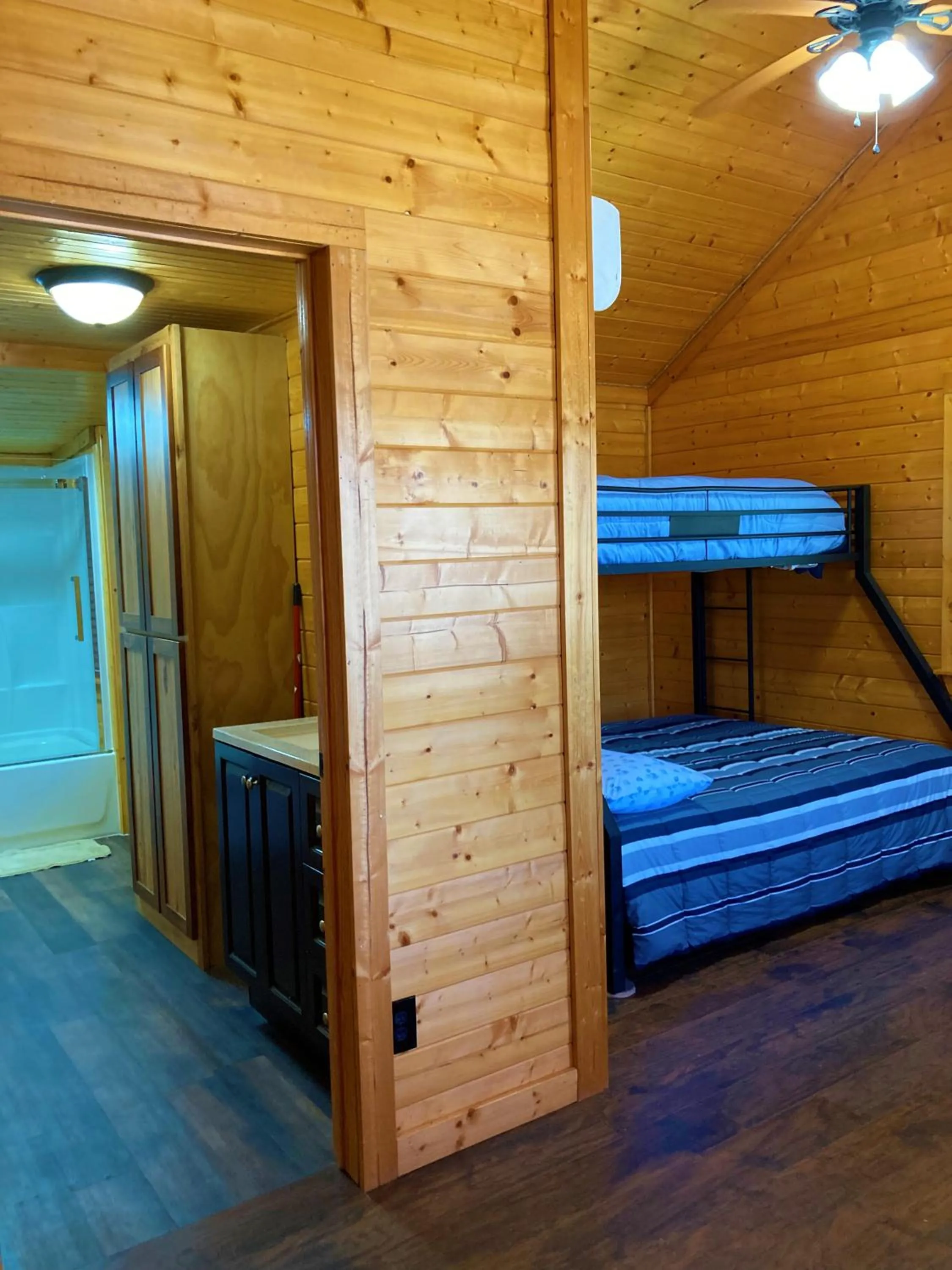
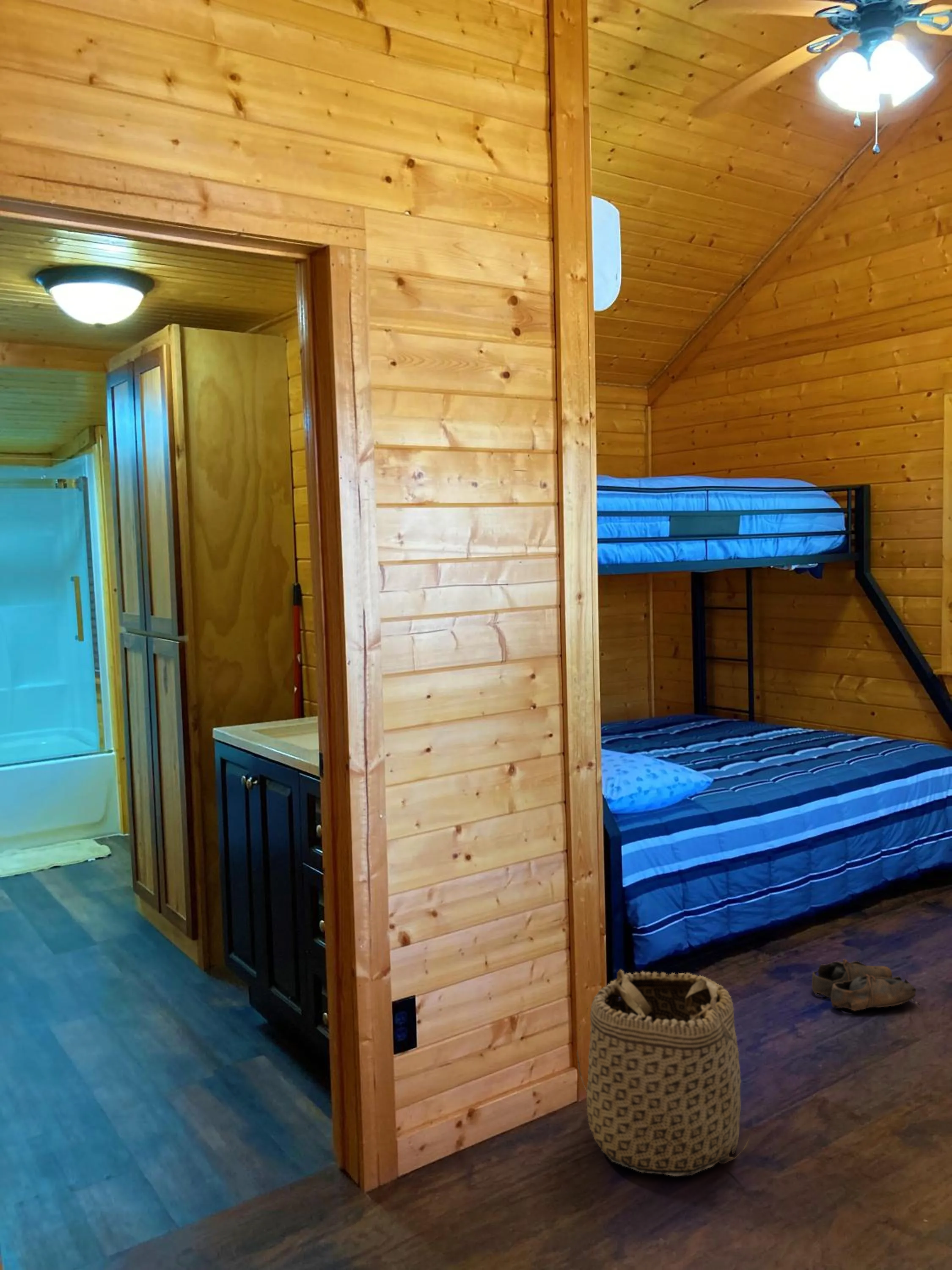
+ shoe (864, 982)
+ basket (657, 1055)
